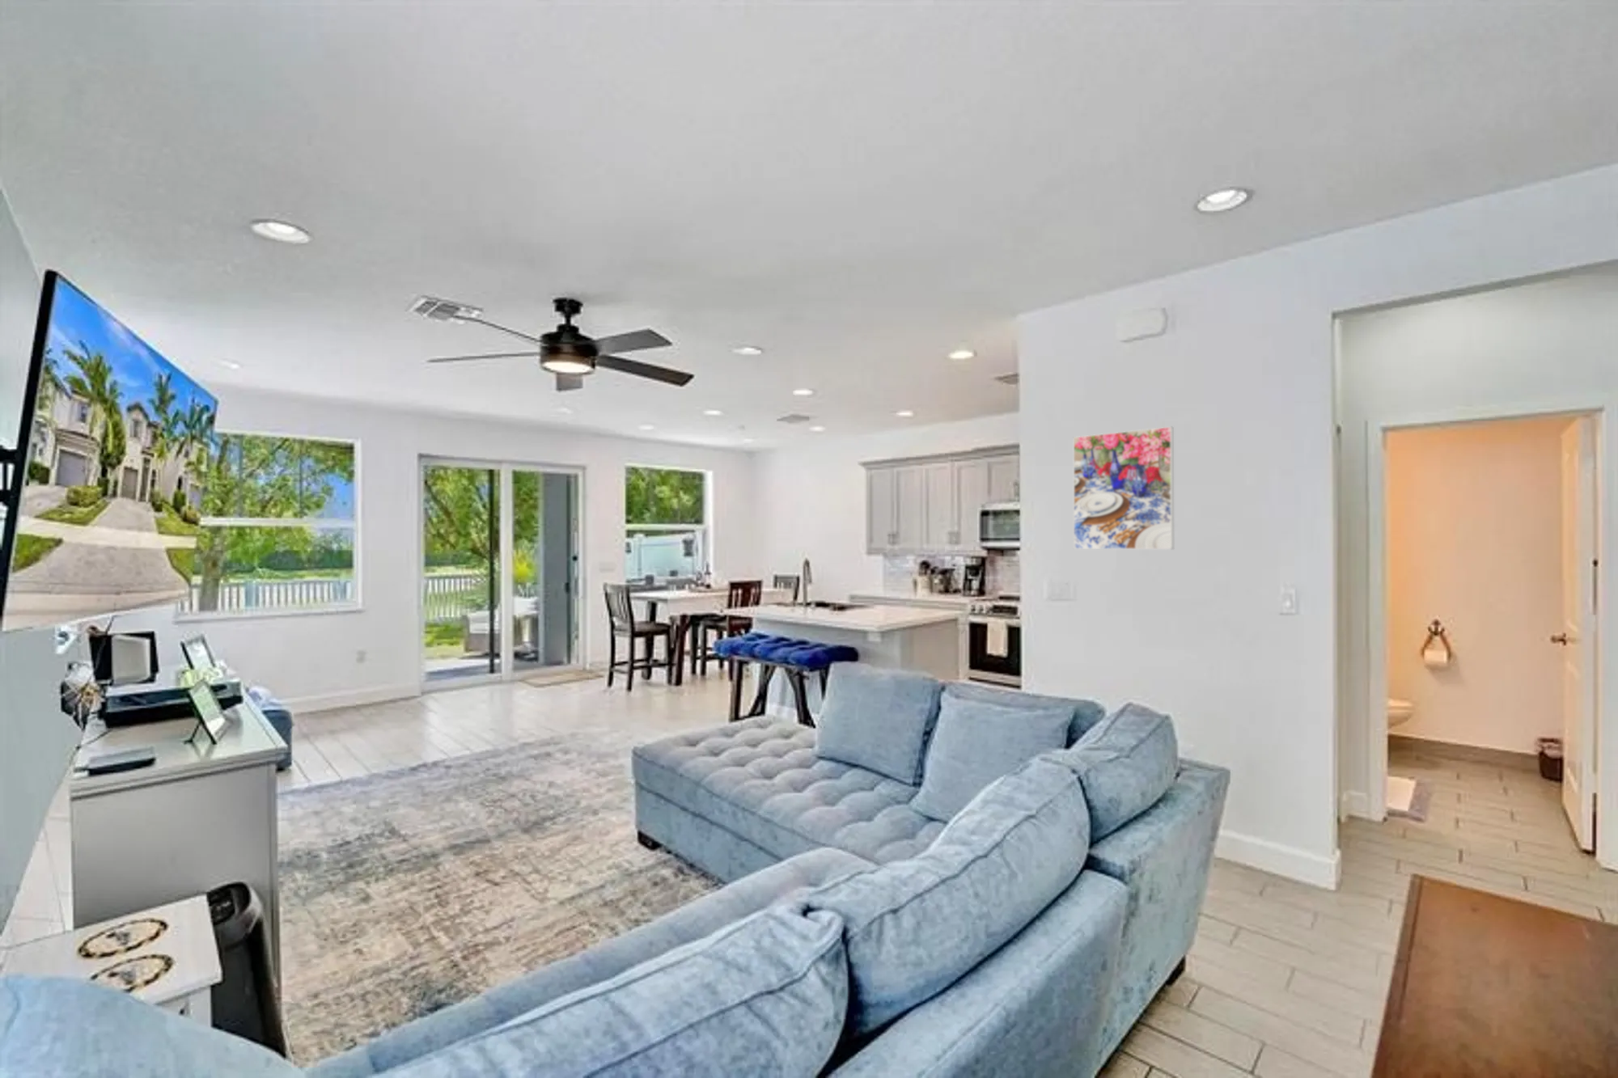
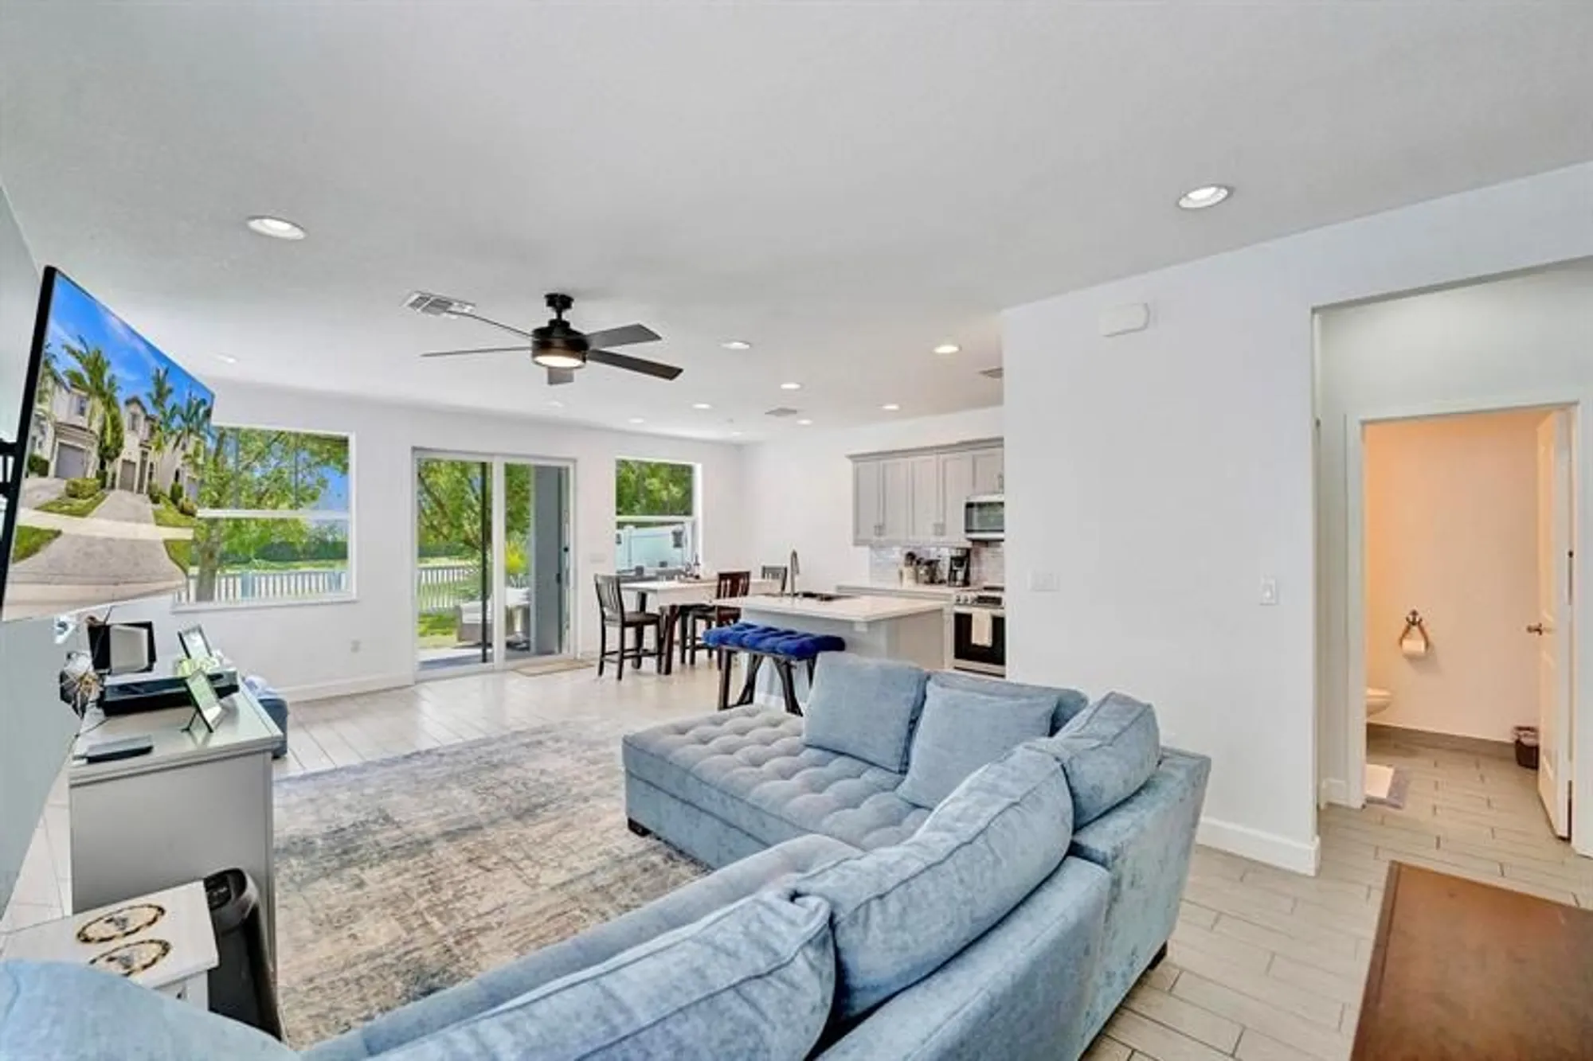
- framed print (1121, 490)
